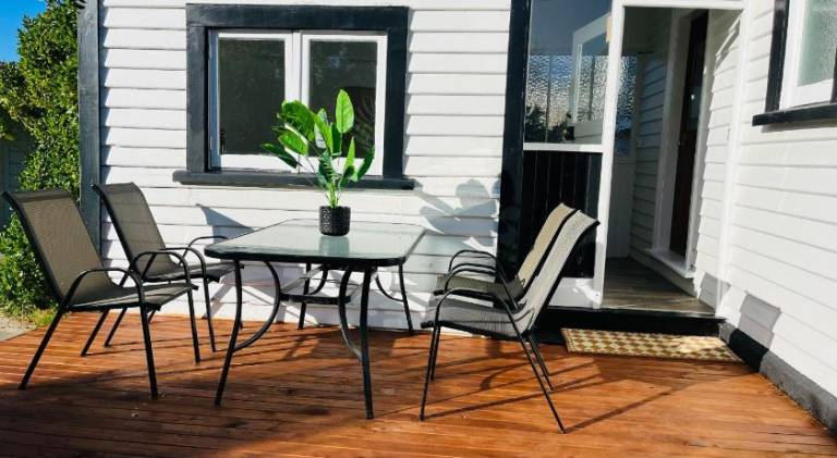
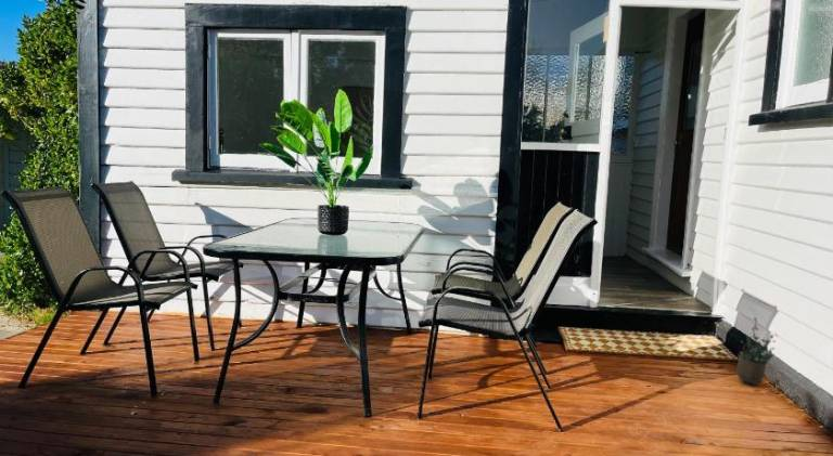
+ potted plant (755, 352)
